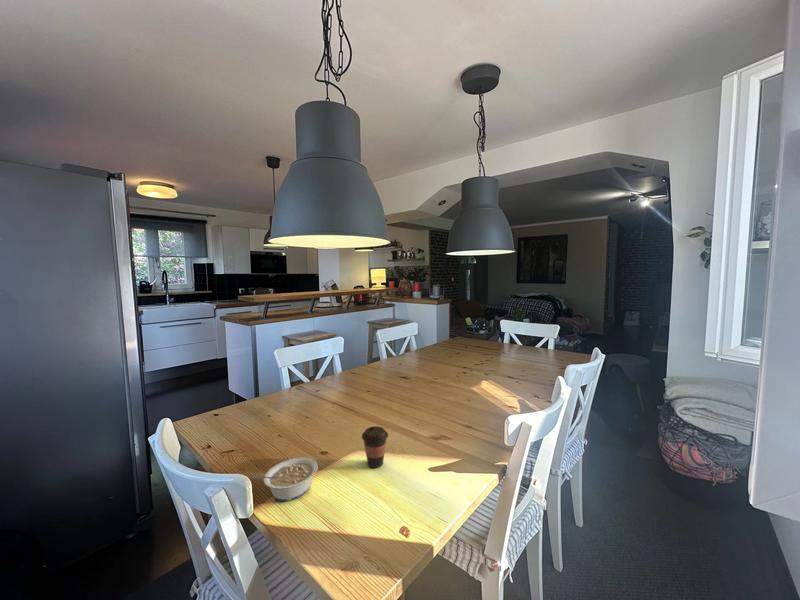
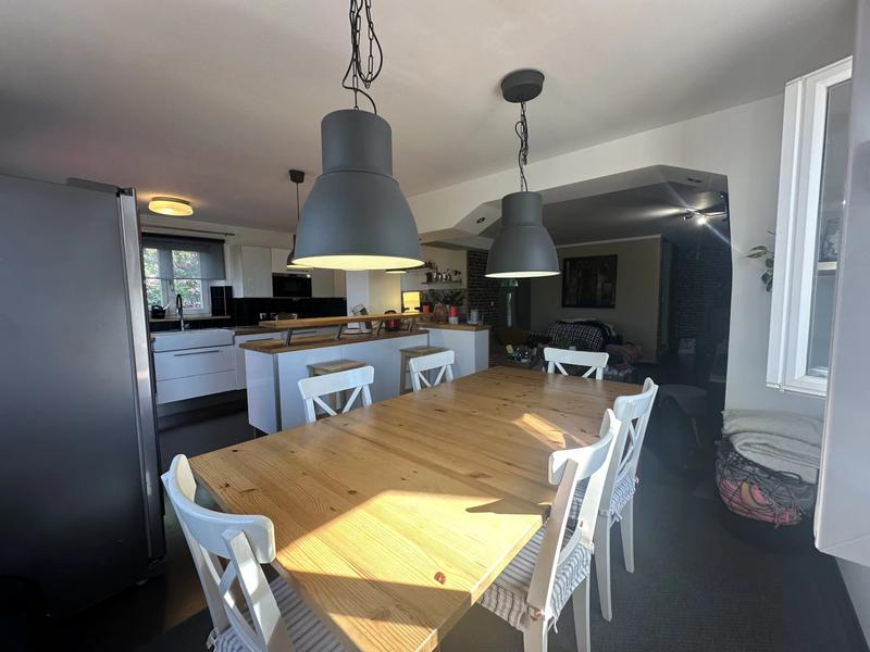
- coffee cup (375, 447)
- legume (290, 479)
